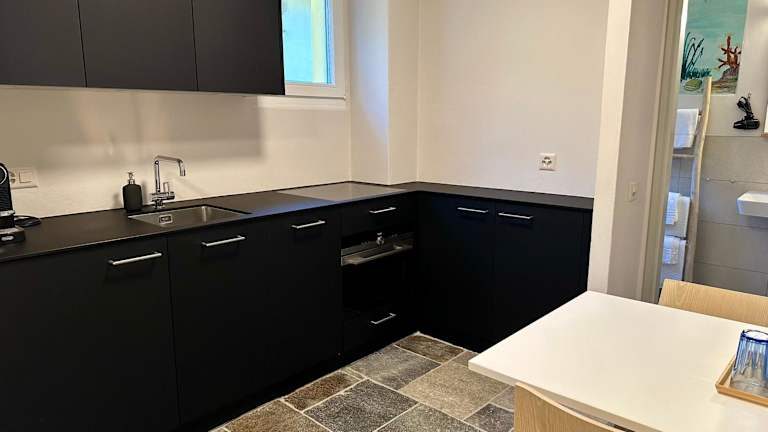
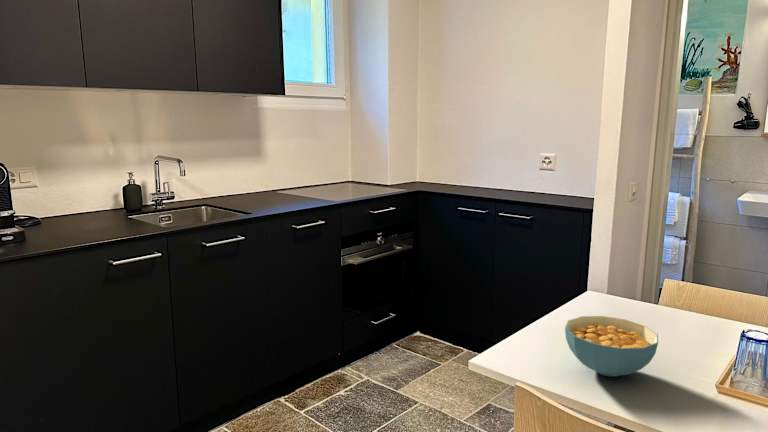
+ cereal bowl (609, 350)
